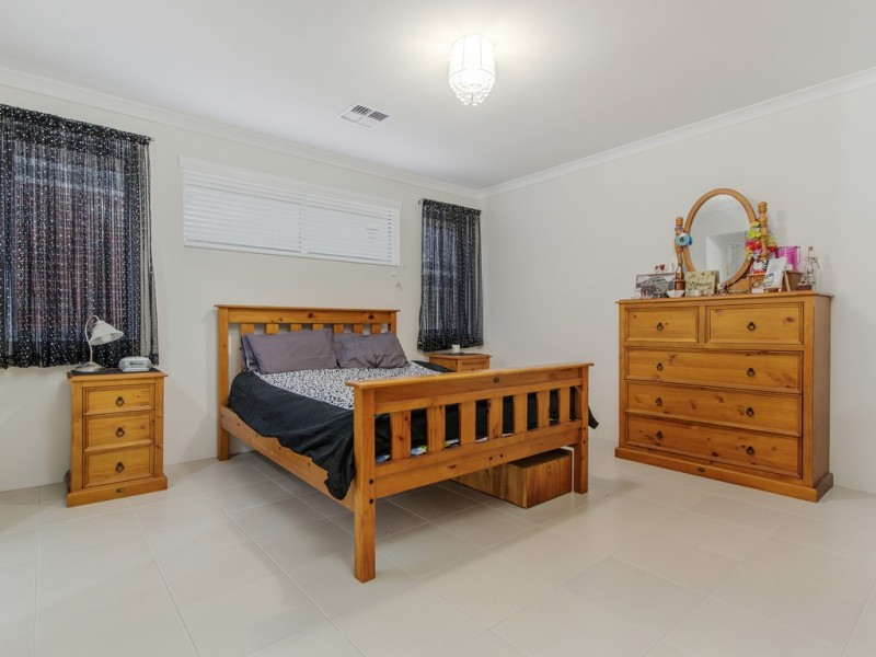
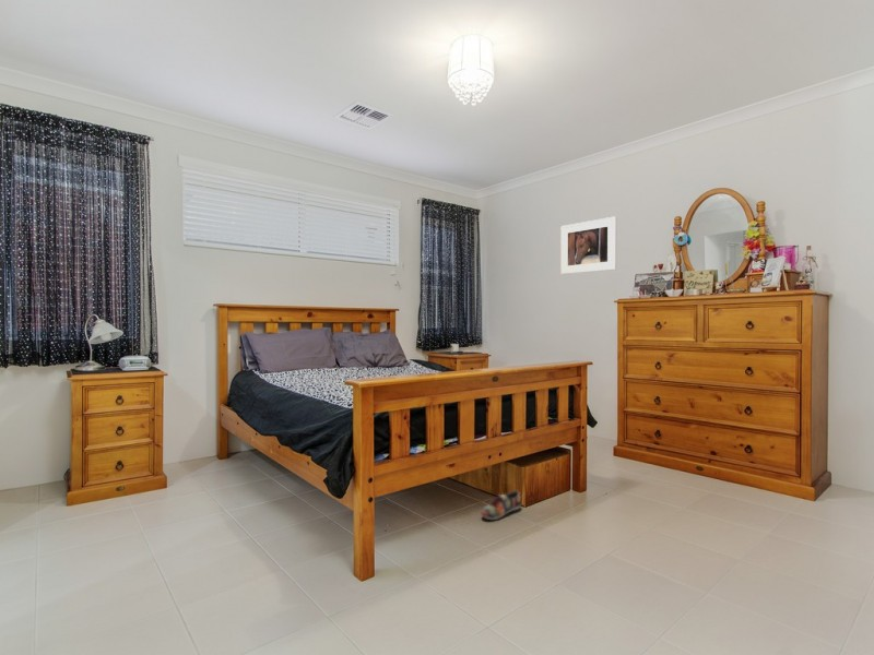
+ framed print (587, 247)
+ shoe (500, 504)
